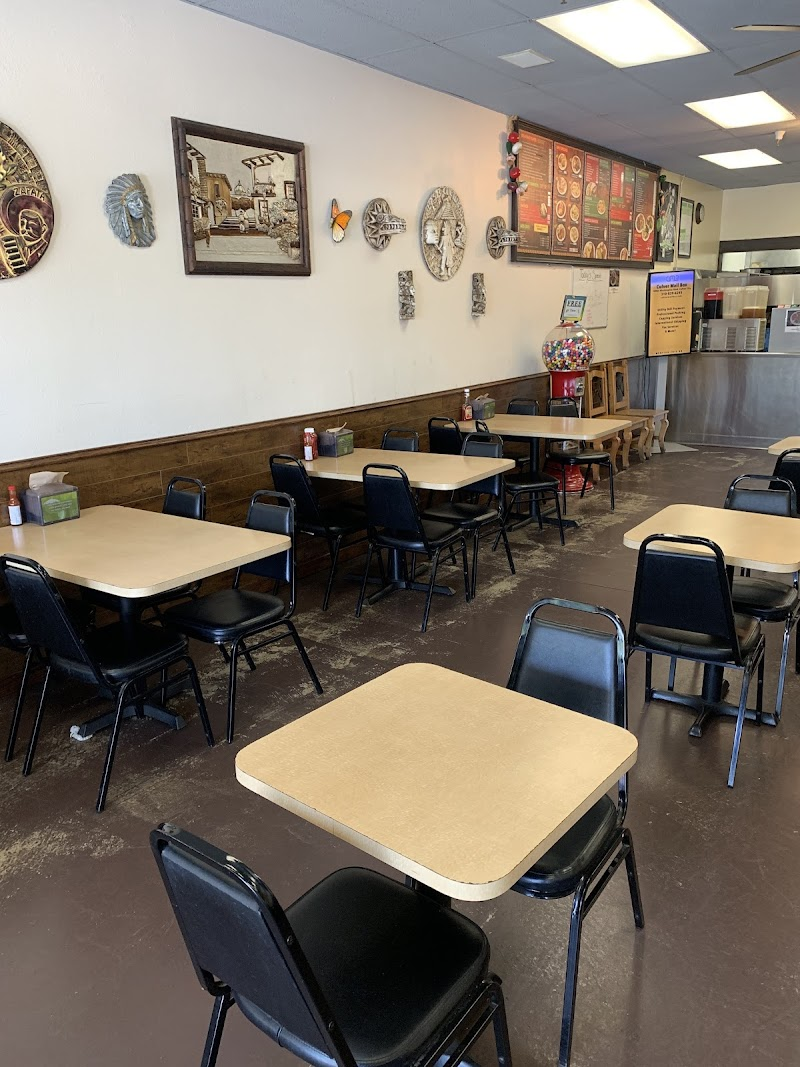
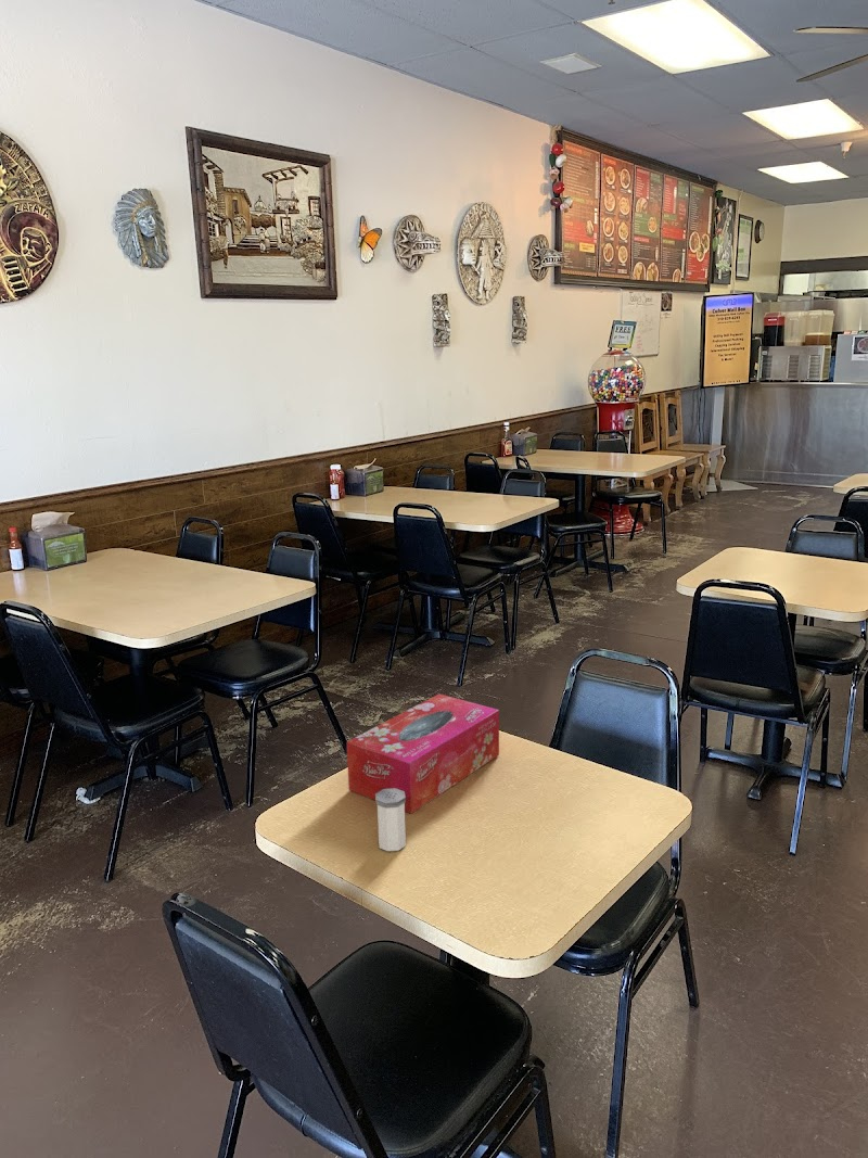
+ salt shaker (391, 819)
+ tissue box (425, 748)
